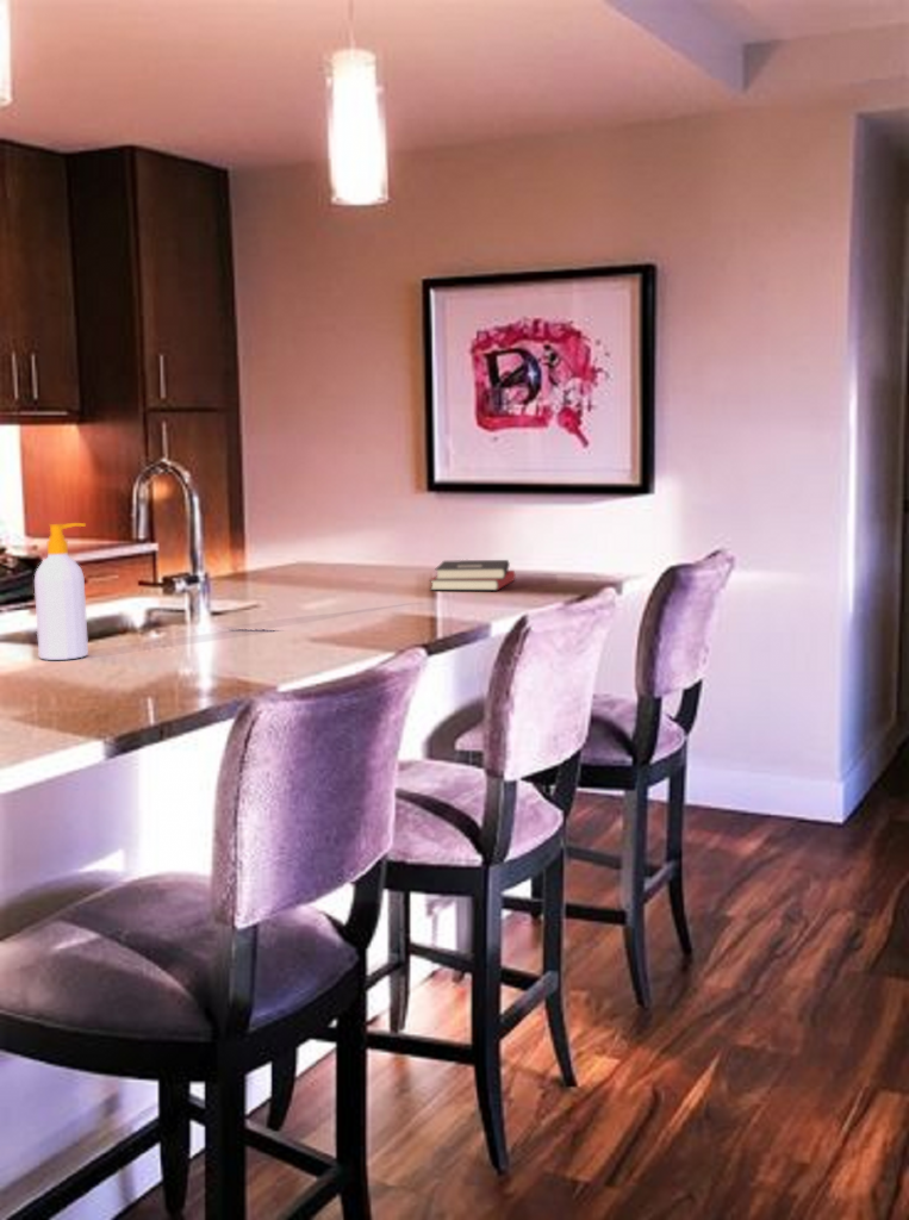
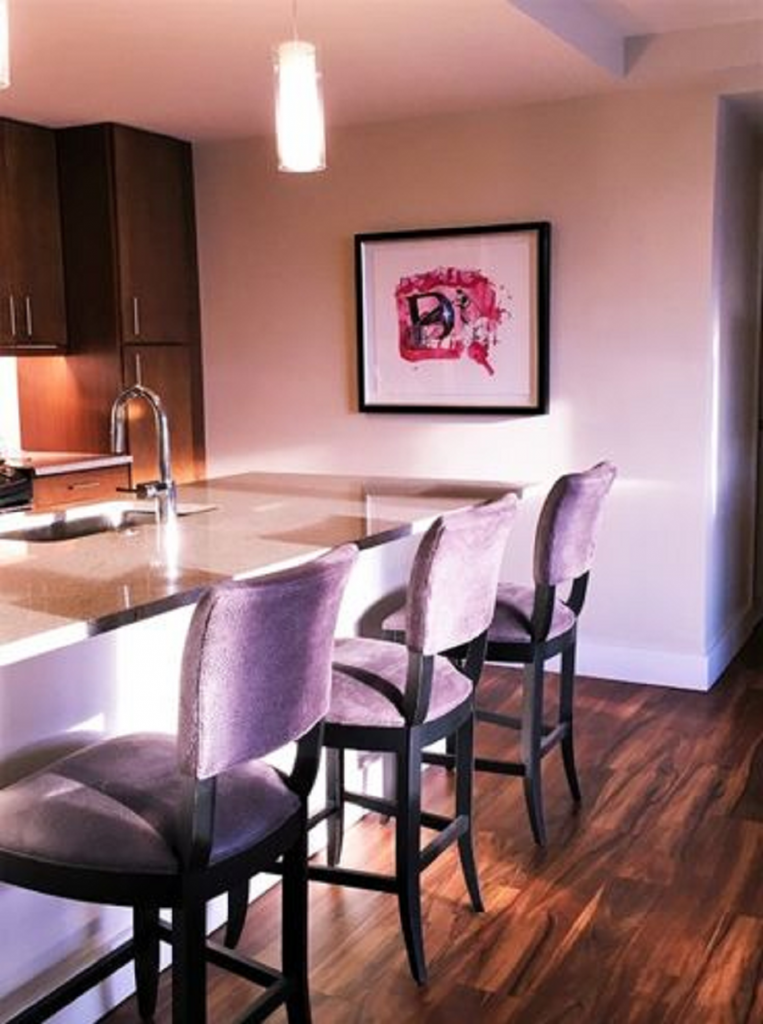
- soap bottle (62, 590)
- hardback book (473, 574)
